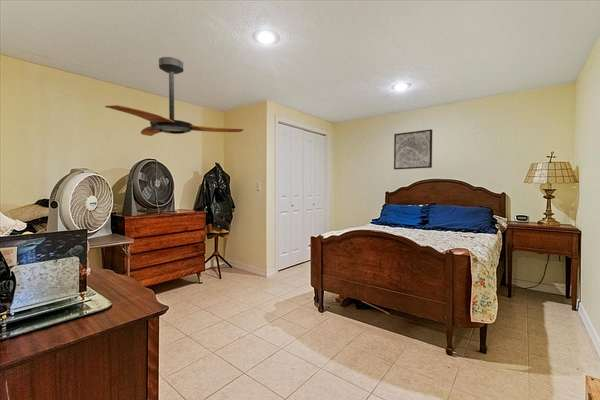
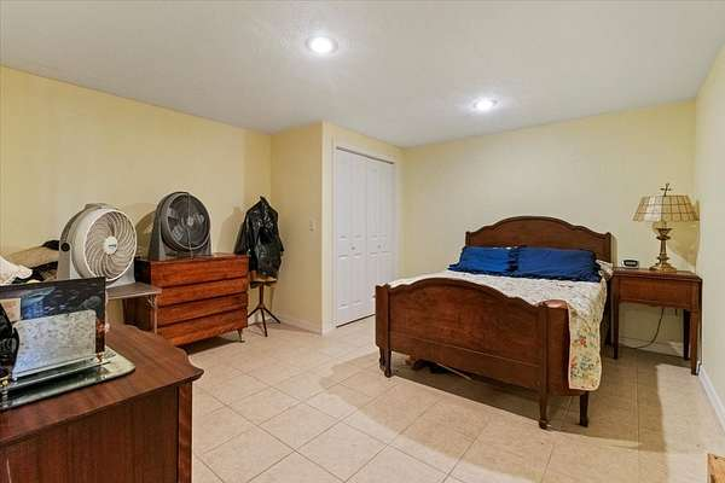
- wall art (412, 150)
- ceiling fan (173, 99)
